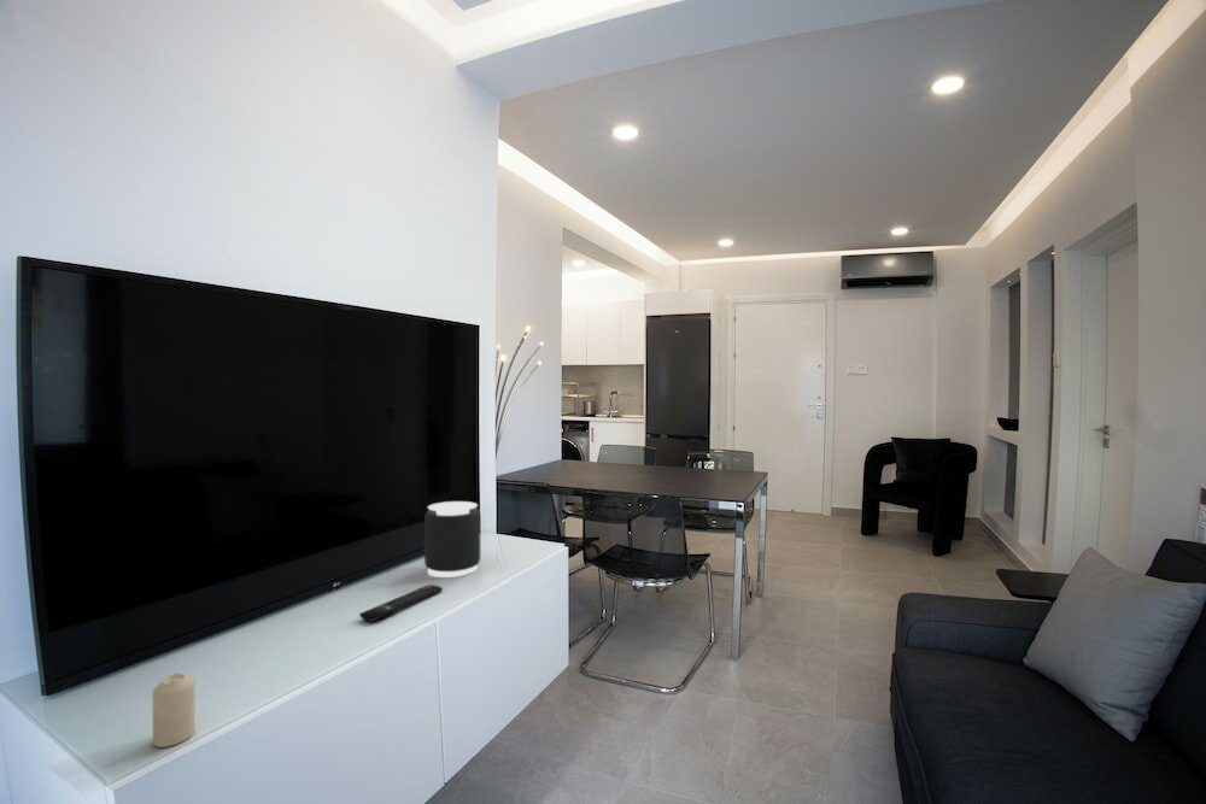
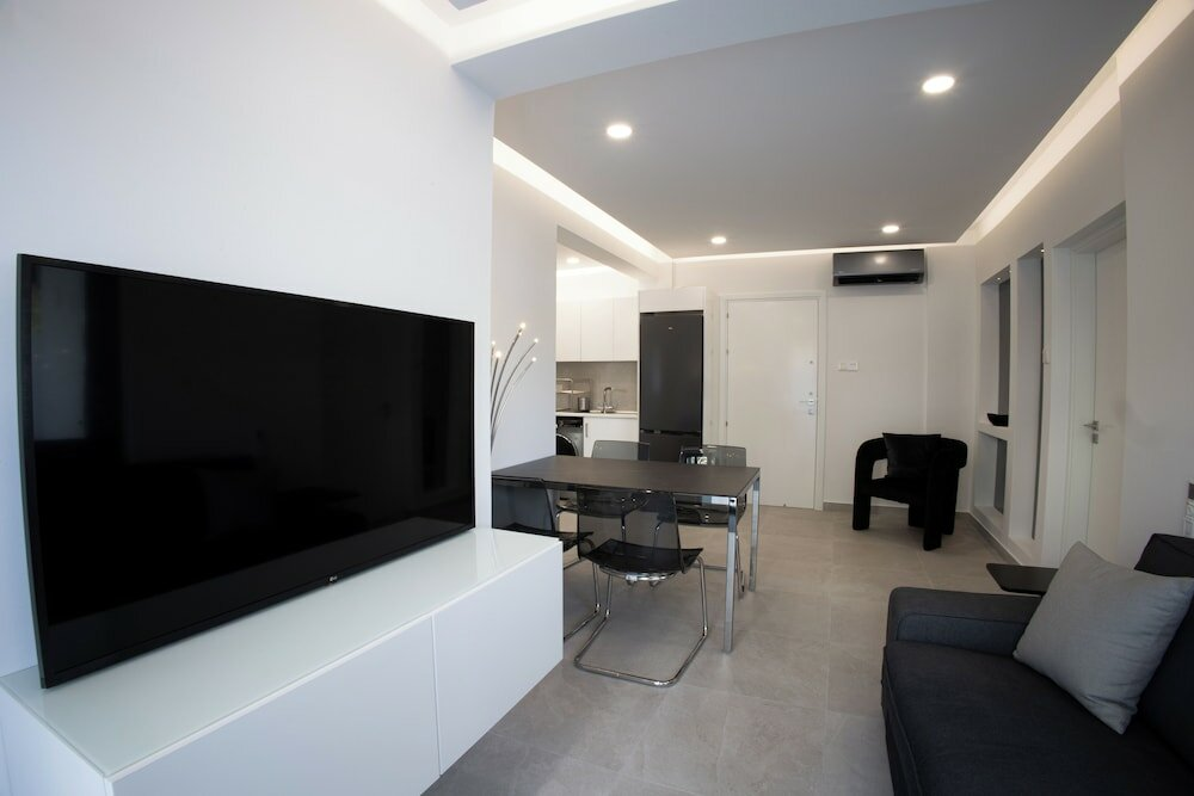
- remote control (404, 601)
- speaker (452, 536)
- candle (174, 706)
